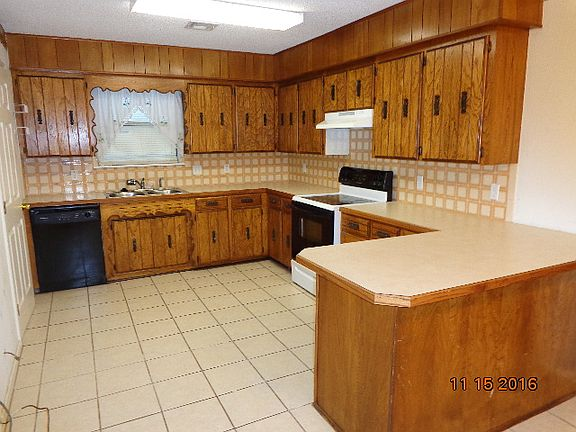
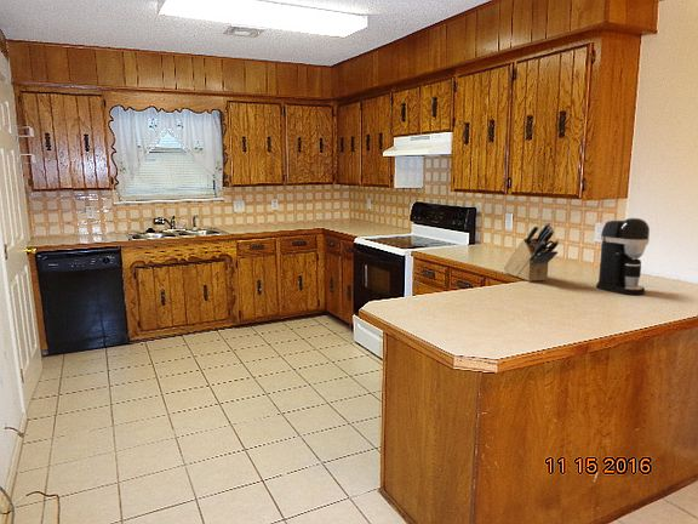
+ coffee maker (623, 254)
+ knife block (530, 250)
